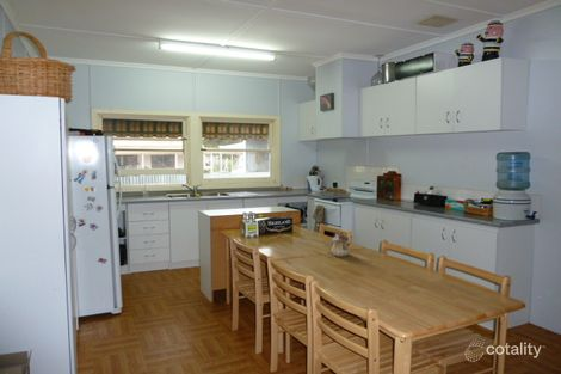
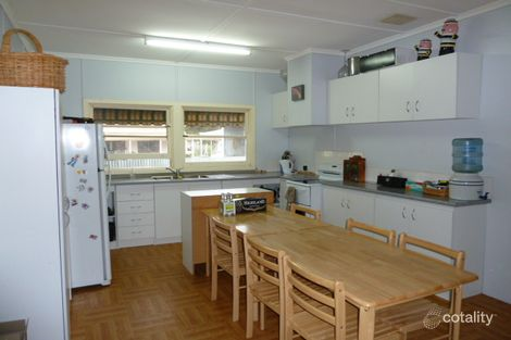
- teapot (339, 243)
